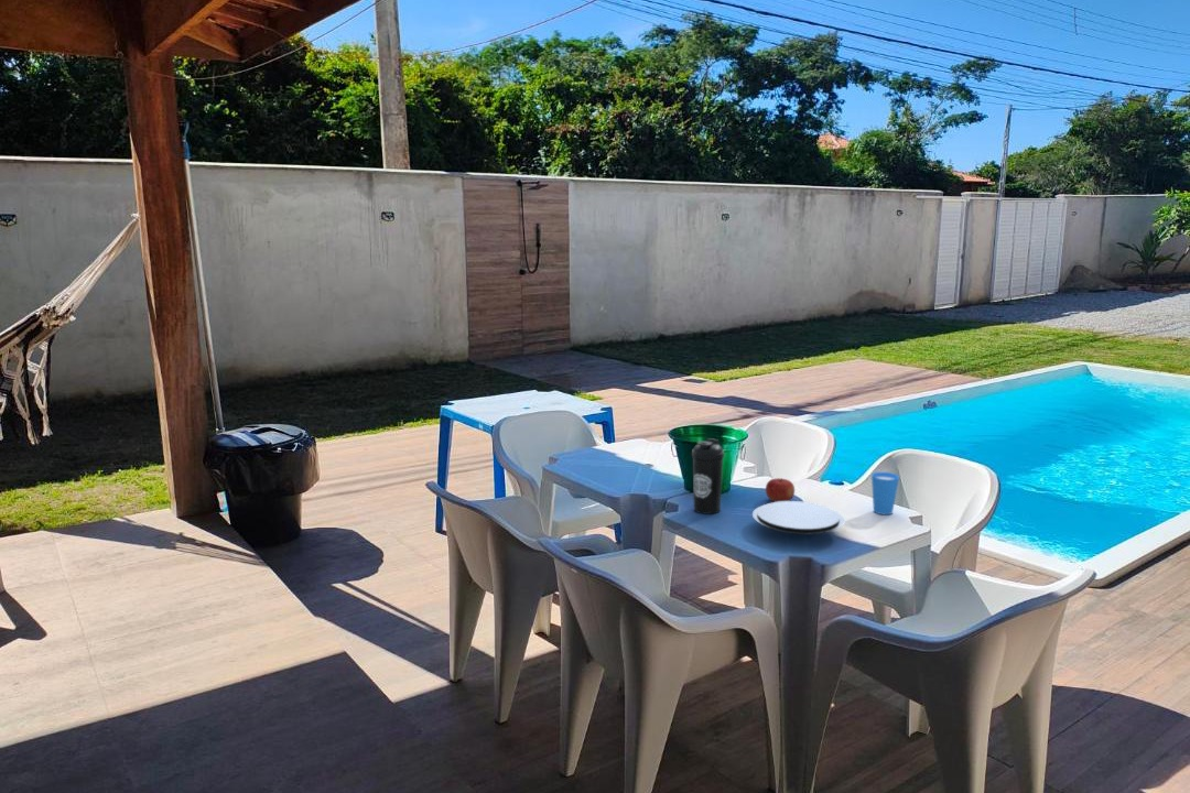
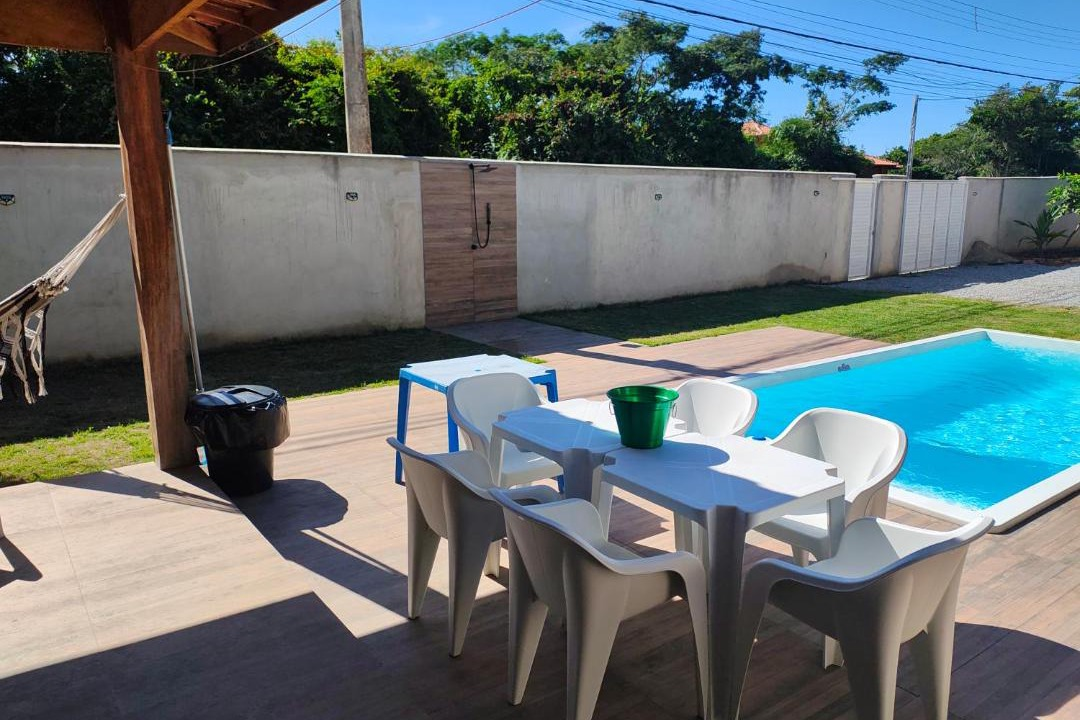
- water bottle (707, 475)
- plate (797, 522)
- fruit (779, 489)
- cup (884, 493)
